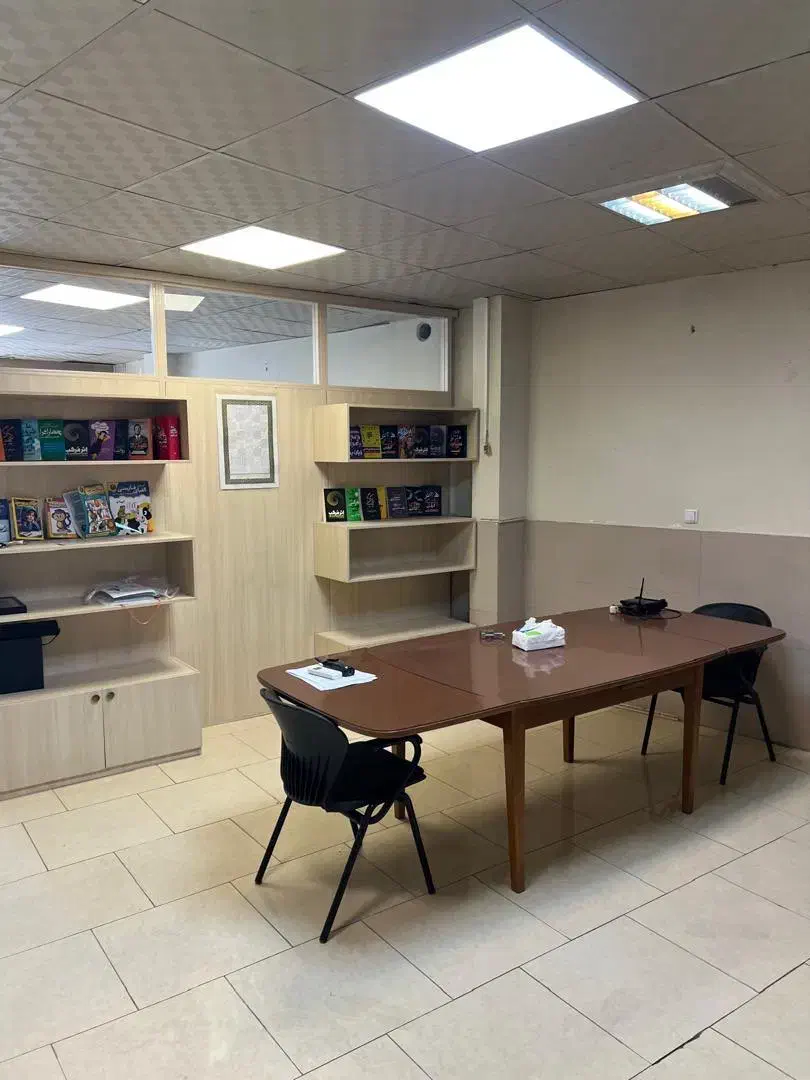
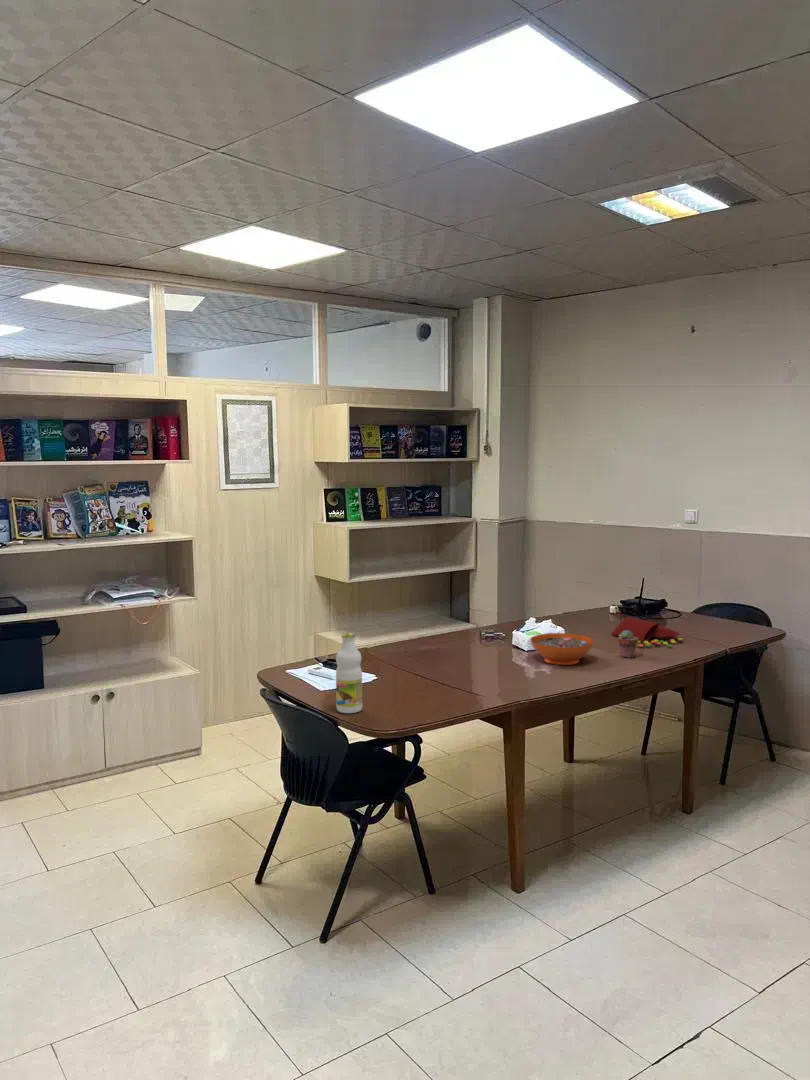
+ potted succulent (627, 643)
+ bottle (348, 671)
+ candy bag (648, 631)
+ decorative bowl (561, 650)
